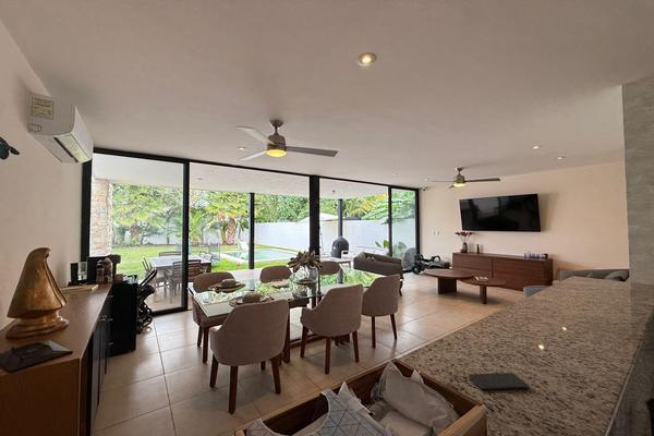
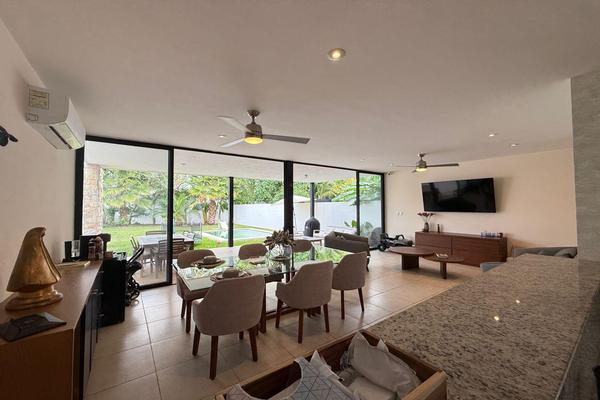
- smartphone (497, 380)
